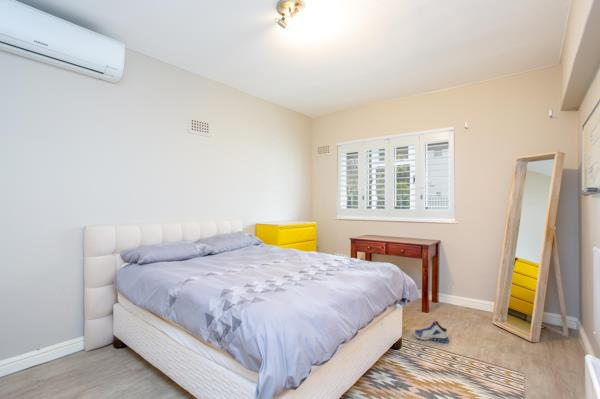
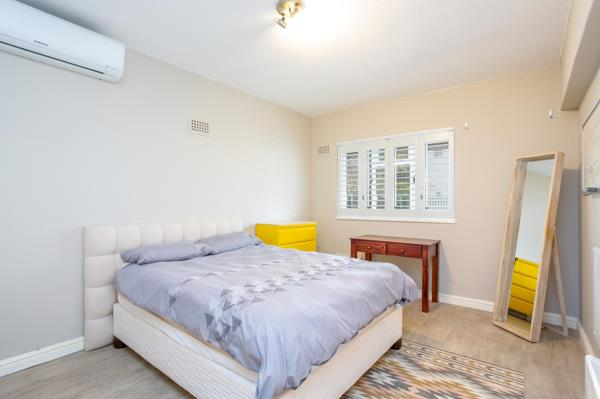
- sneaker (431, 330)
